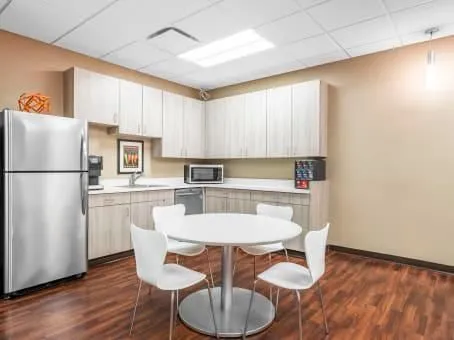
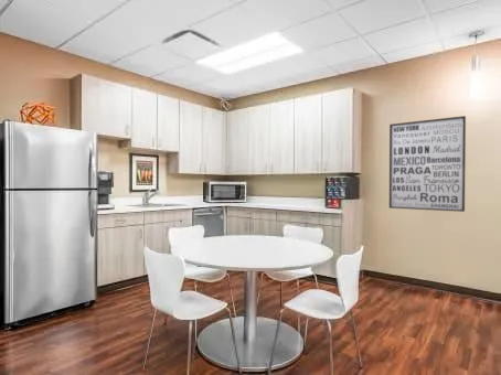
+ wall art (425, 164)
